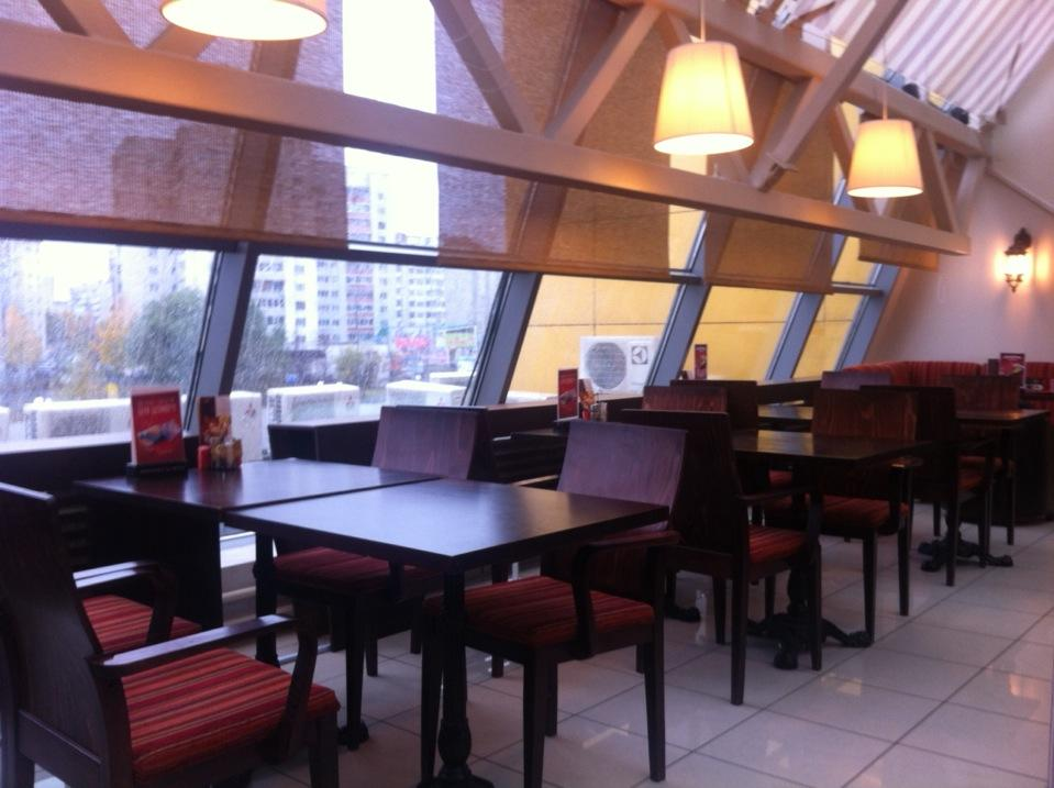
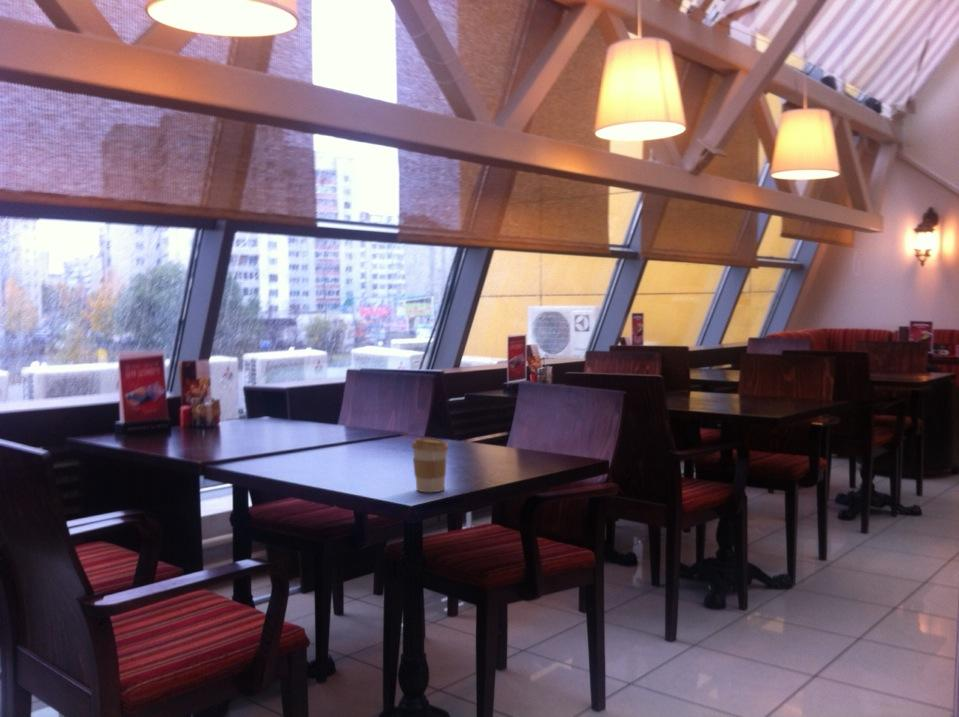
+ coffee cup (430, 463)
